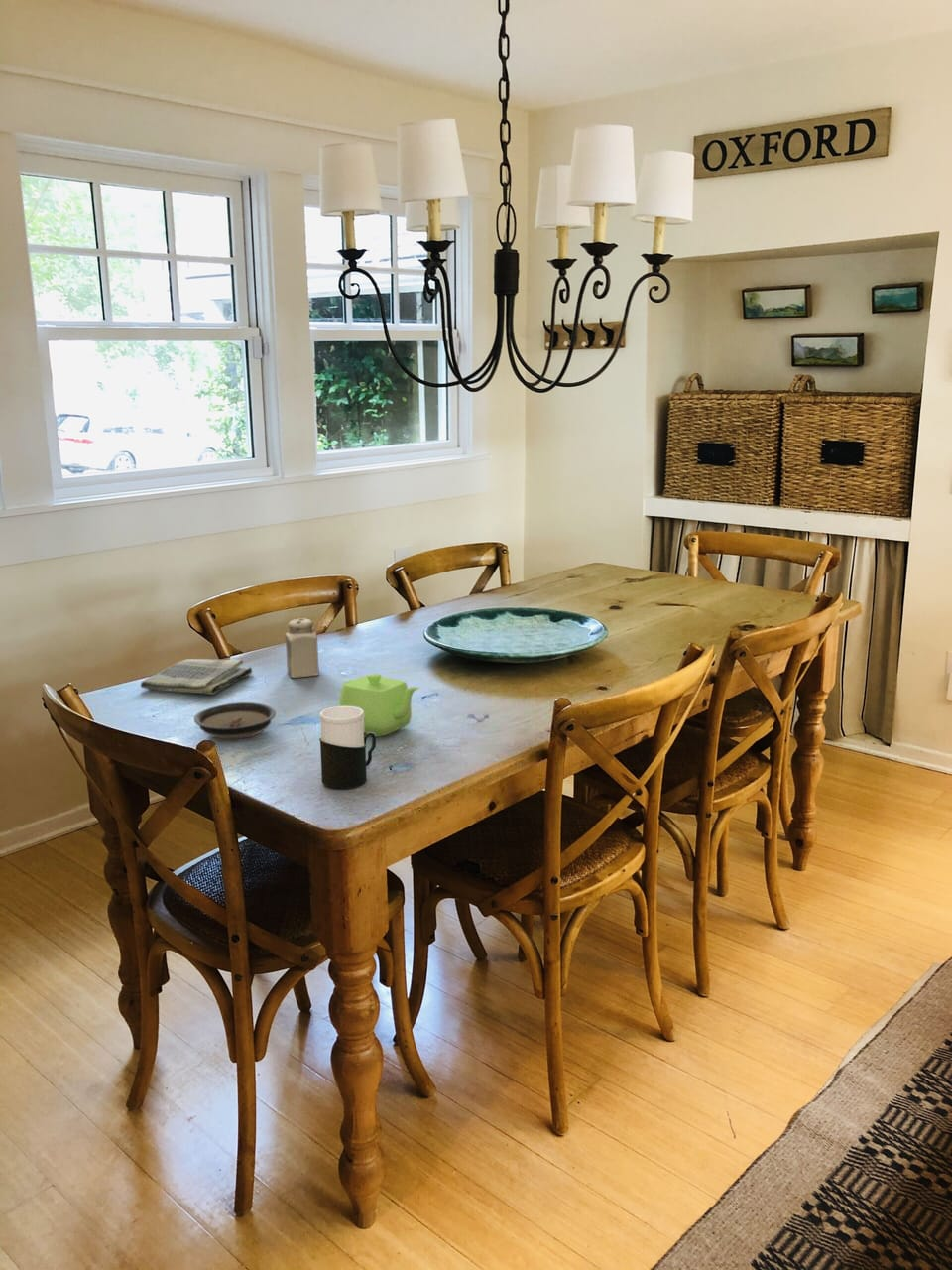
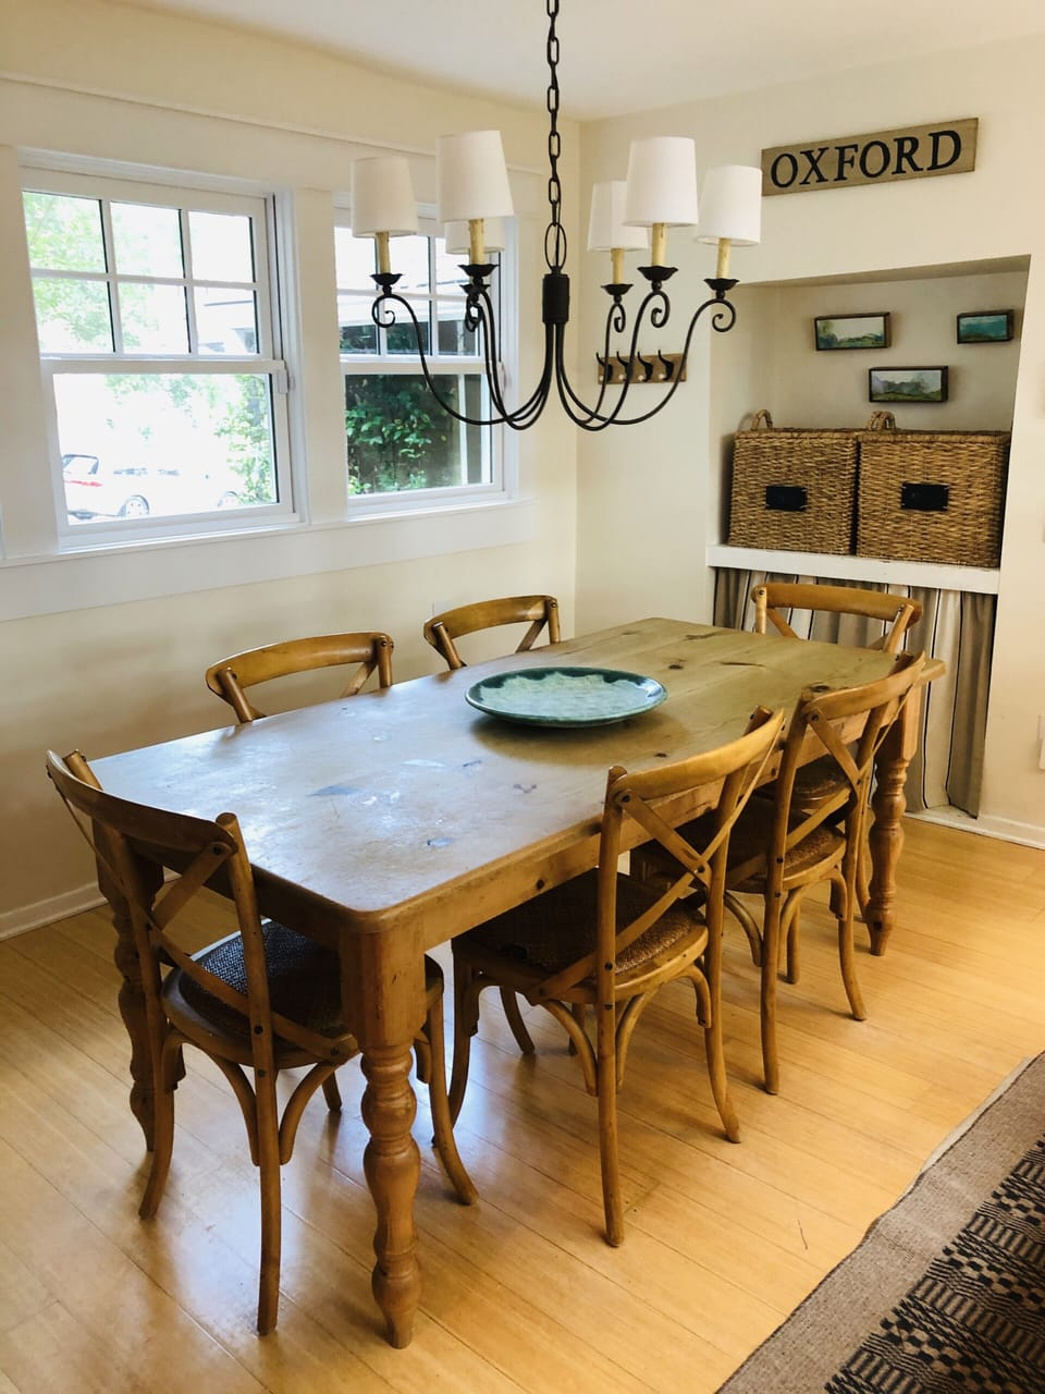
- teapot (380, 702)
- dish towel (197, 674)
- saucer (235, 723)
- salt shaker (301, 646)
- cup (350, 744)
